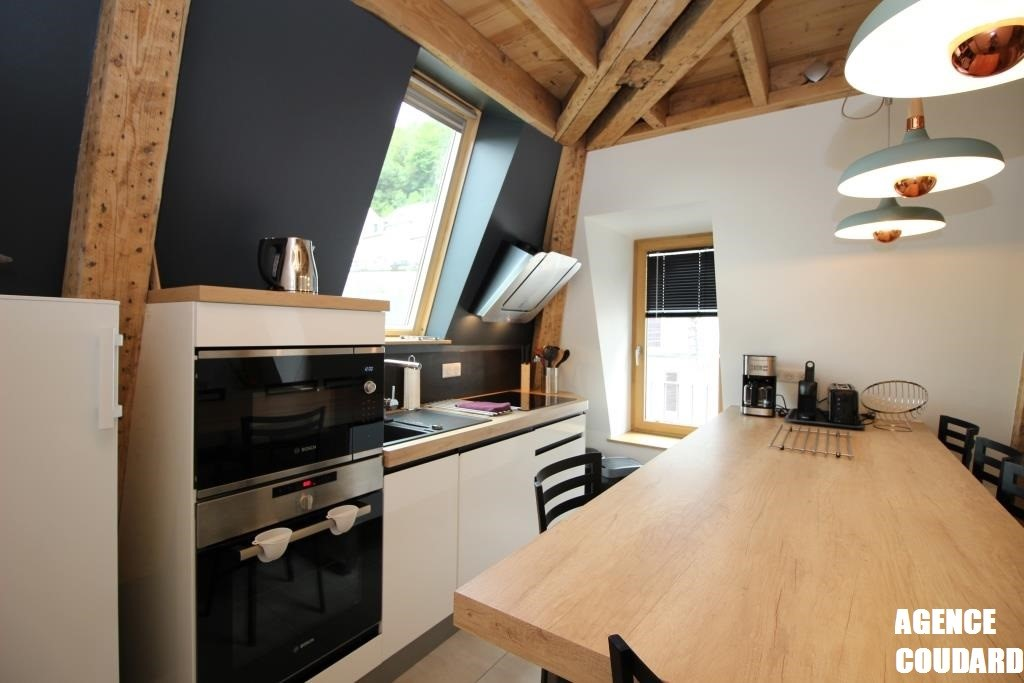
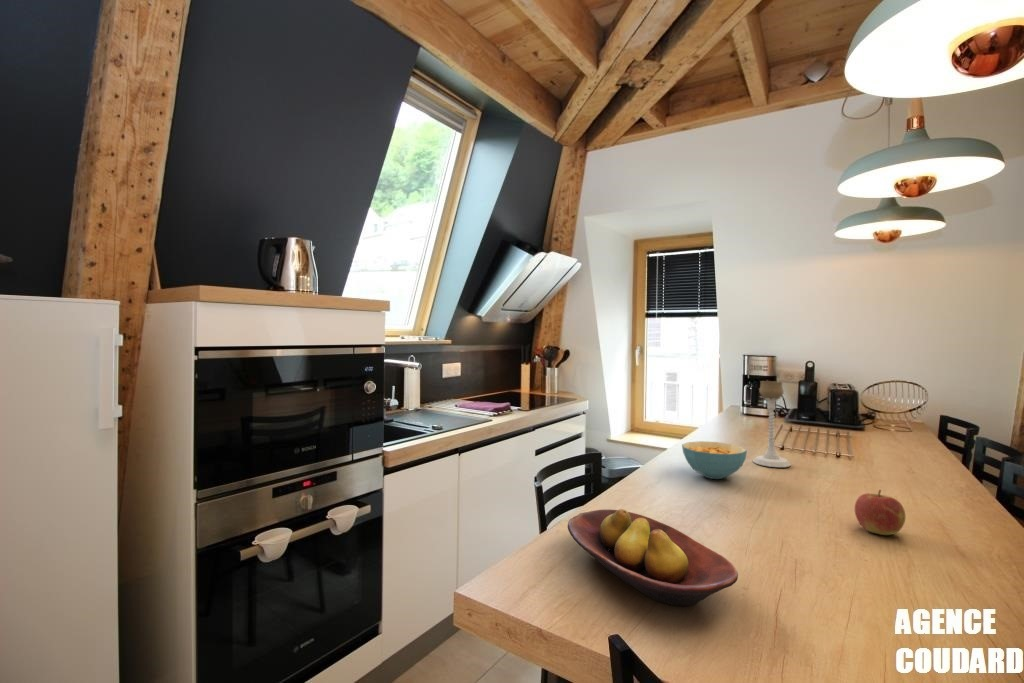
+ cereal bowl (713, 461)
+ fruit bowl (642, 545)
+ apple (879, 511)
+ candle holder (771, 422)
